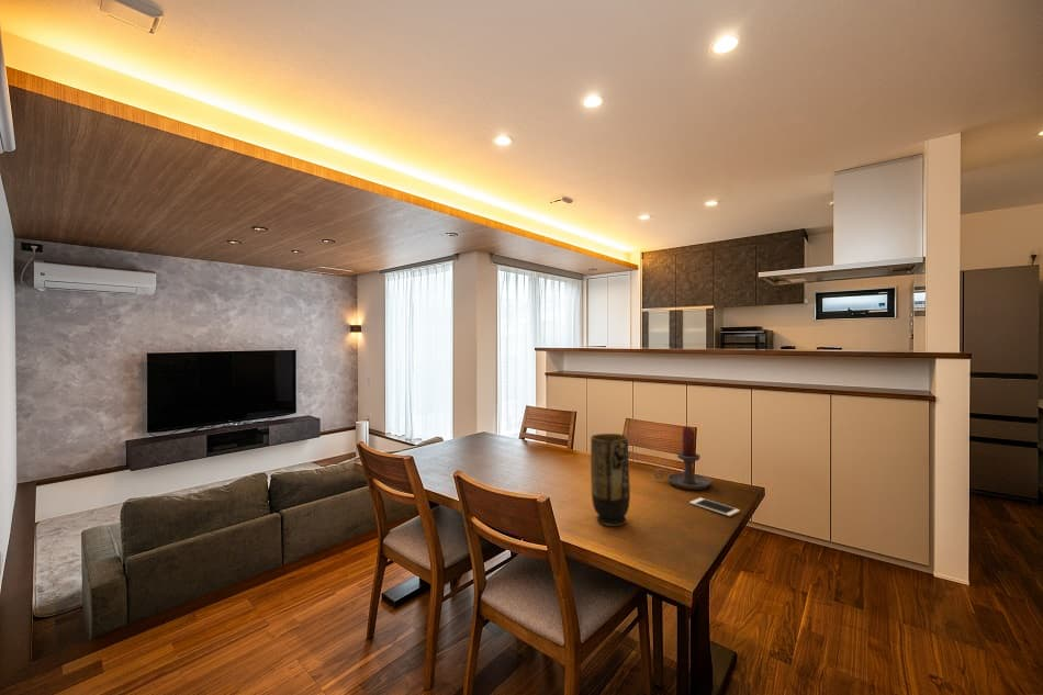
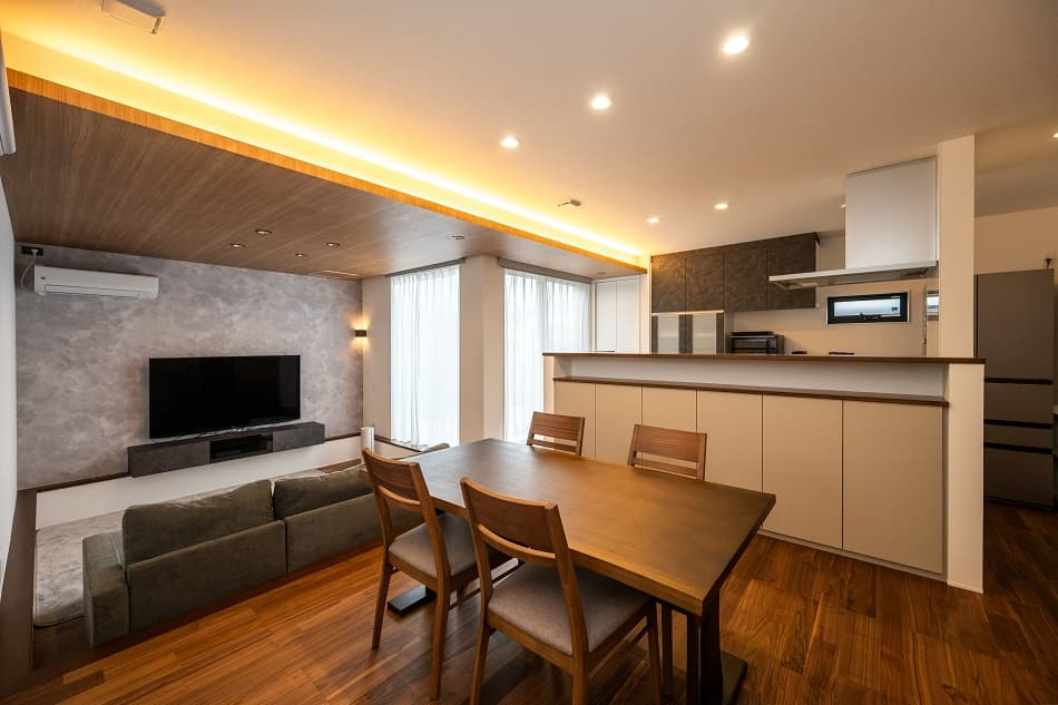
- cell phone (714, 506)
- candle holder (682, 455)
- vase (610, 479)
